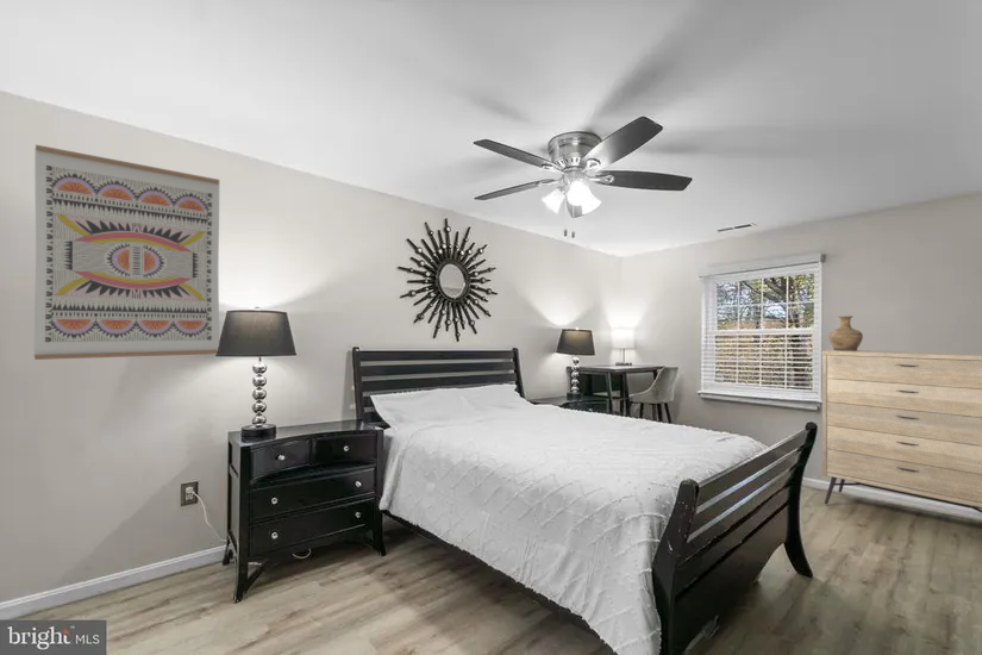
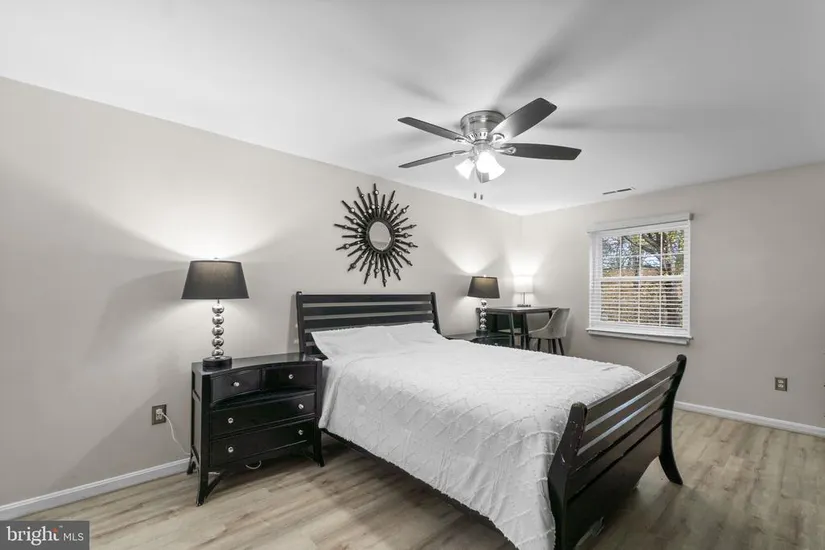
- dresser (912, 433)
- wall art (136, 260)
- vase (845, 332)
